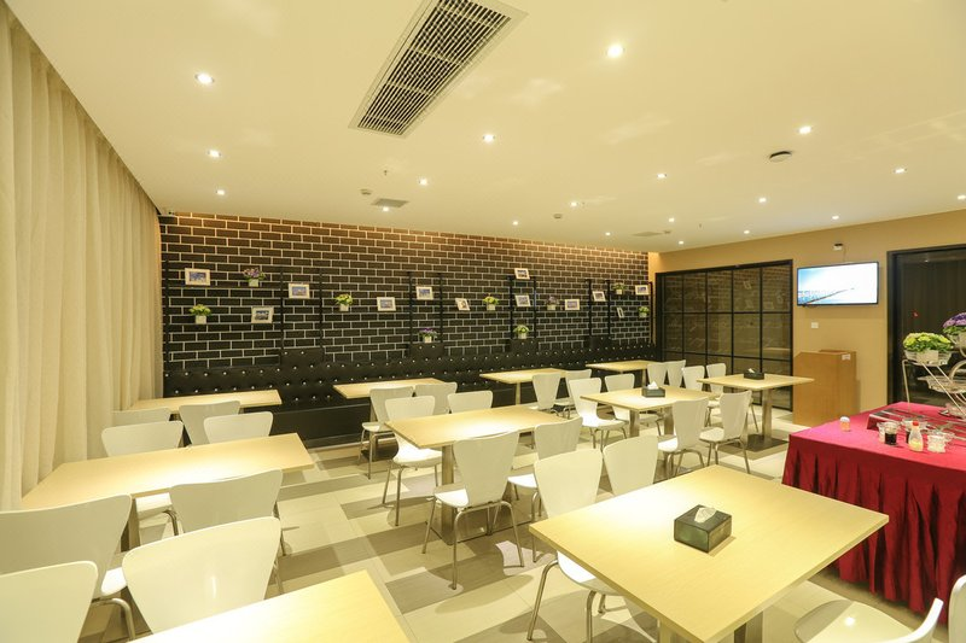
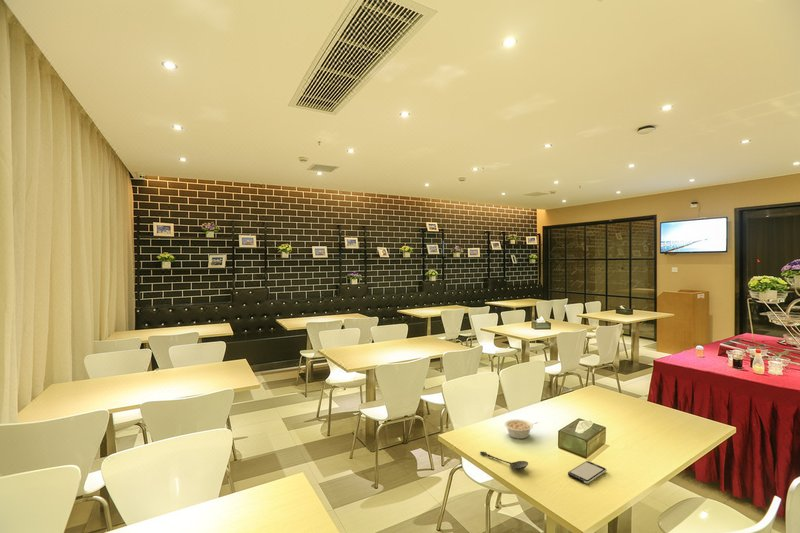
+ spoon (502, 460)
+ smartphone (587, 472)
+ legume (519, 428)
